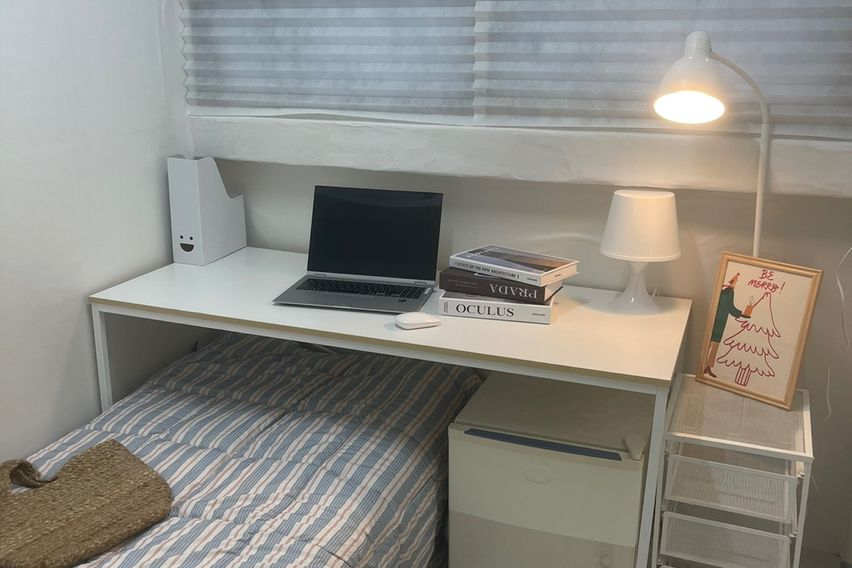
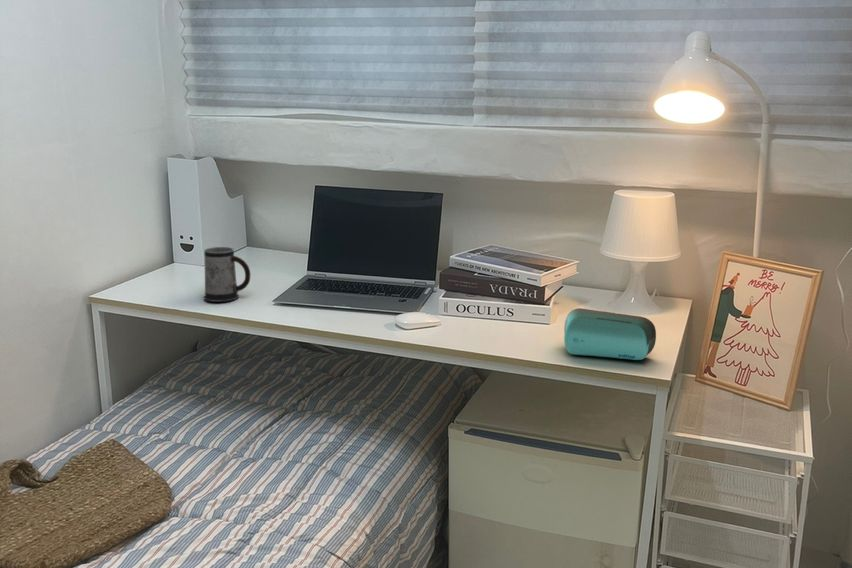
+ speaker (606, 336)
+ mug (227, 274)
